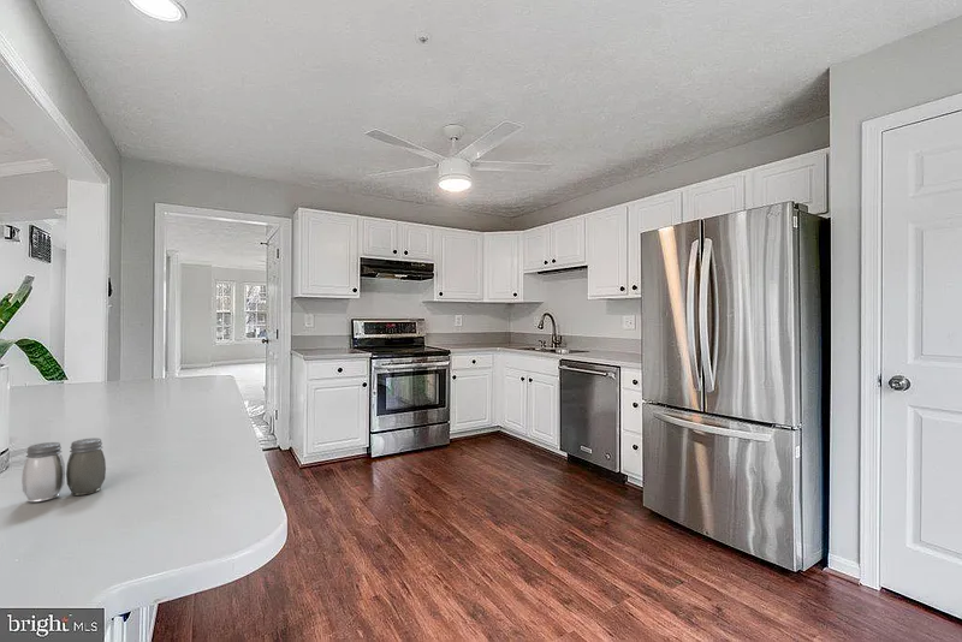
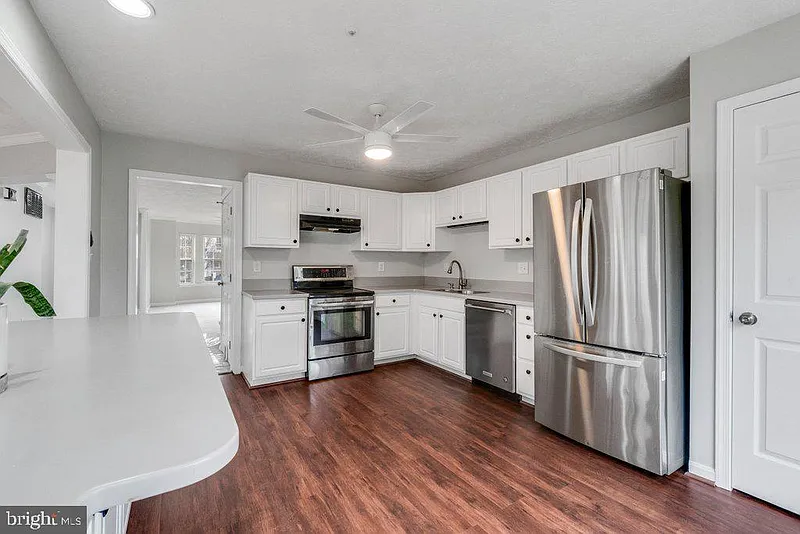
- salt and pepper shaker (66, 468)
